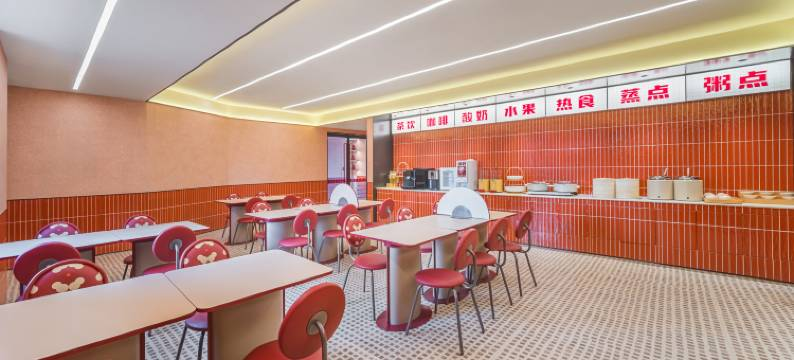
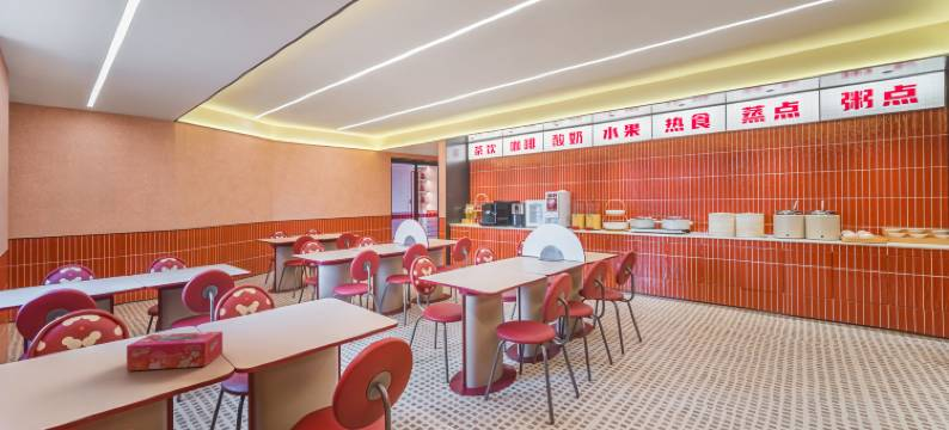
+ tissue box (177, 349)
